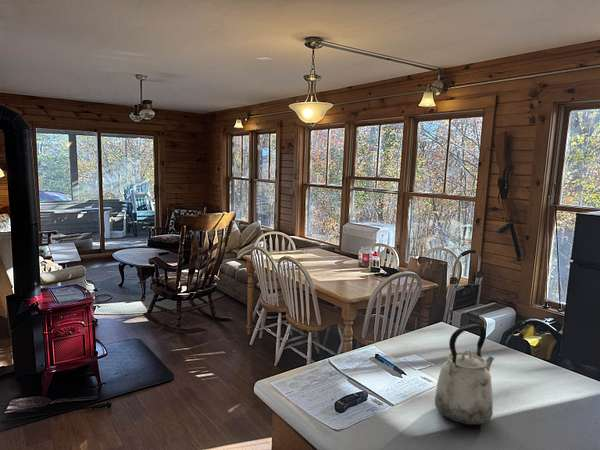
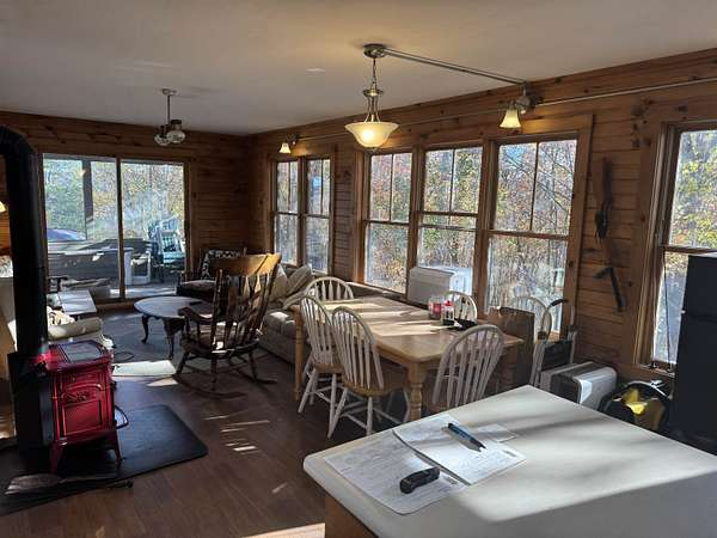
- kettle (471, 368)
